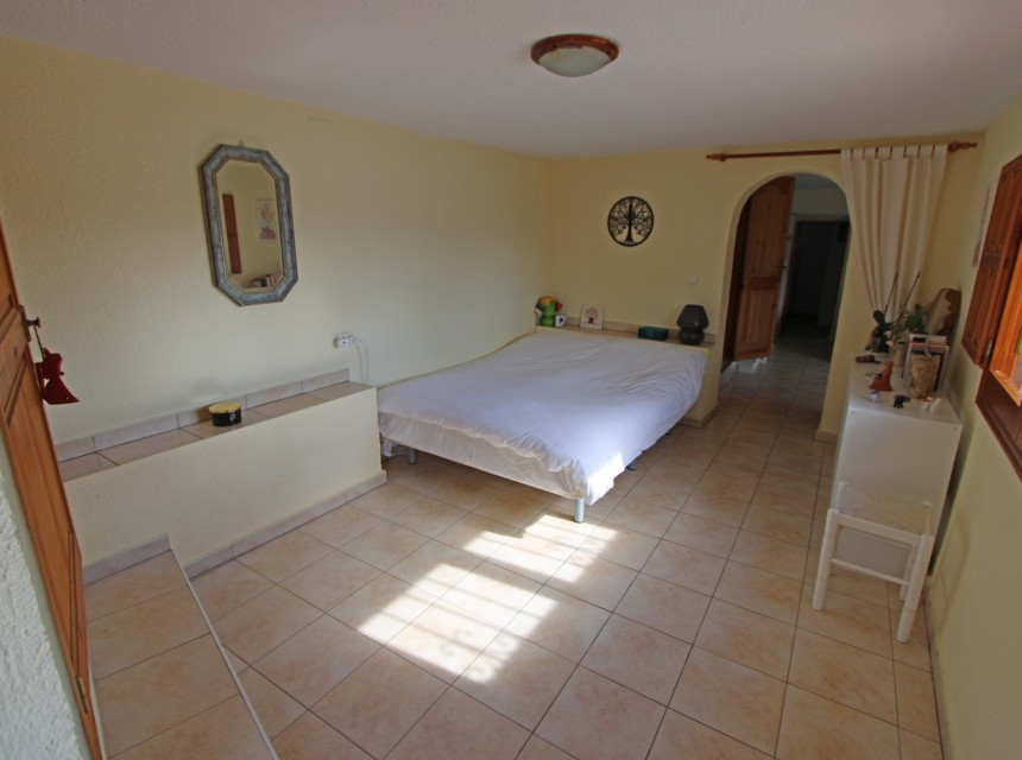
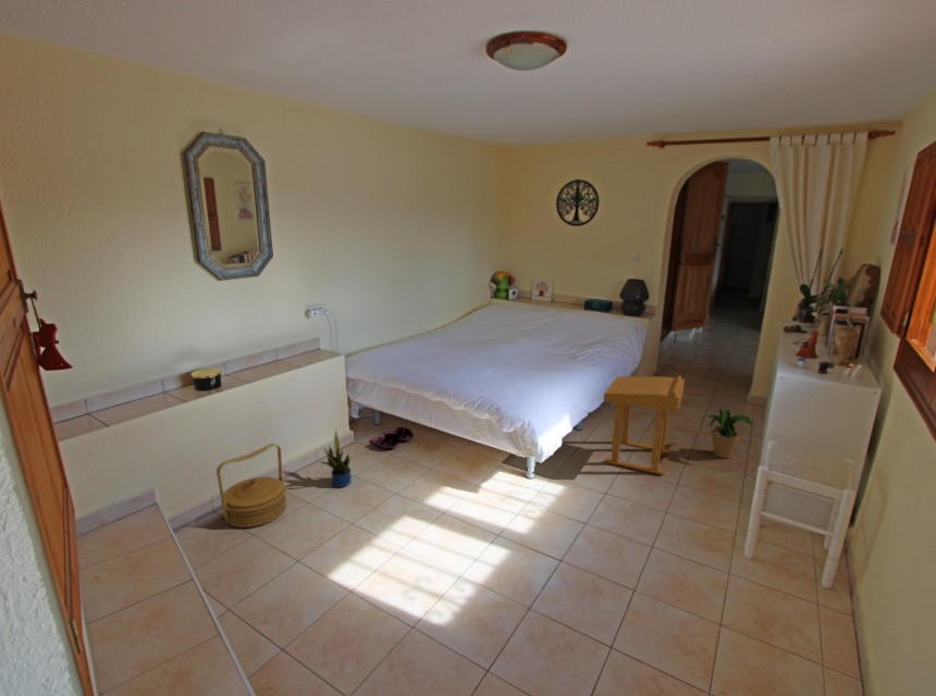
+ basket (253, 482)
+ potted plant (336, 458)
+ slippers (392, 434)
+ side table (641, 407)
+ potted plant (725, 433)
